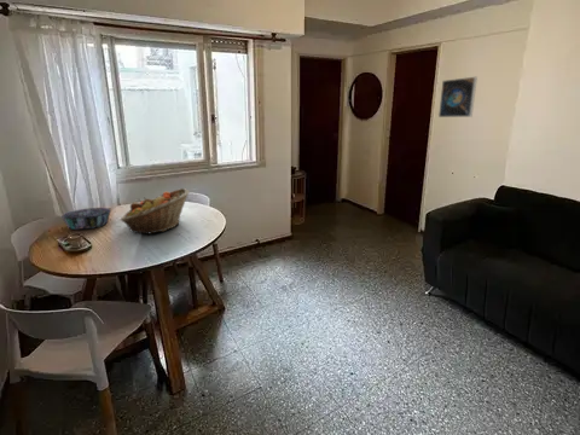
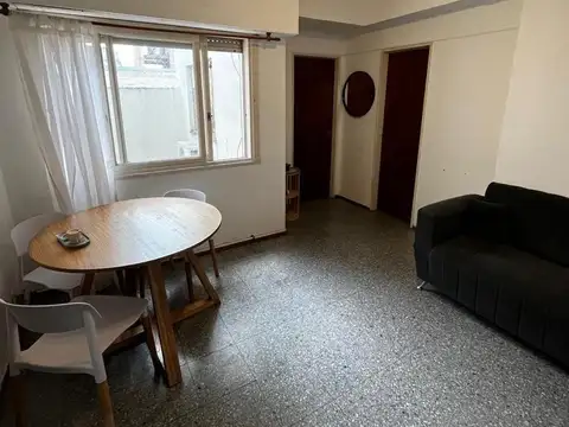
- decorative bowl (87, 219)
- fruit basket (157, 209)
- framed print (457, 98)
